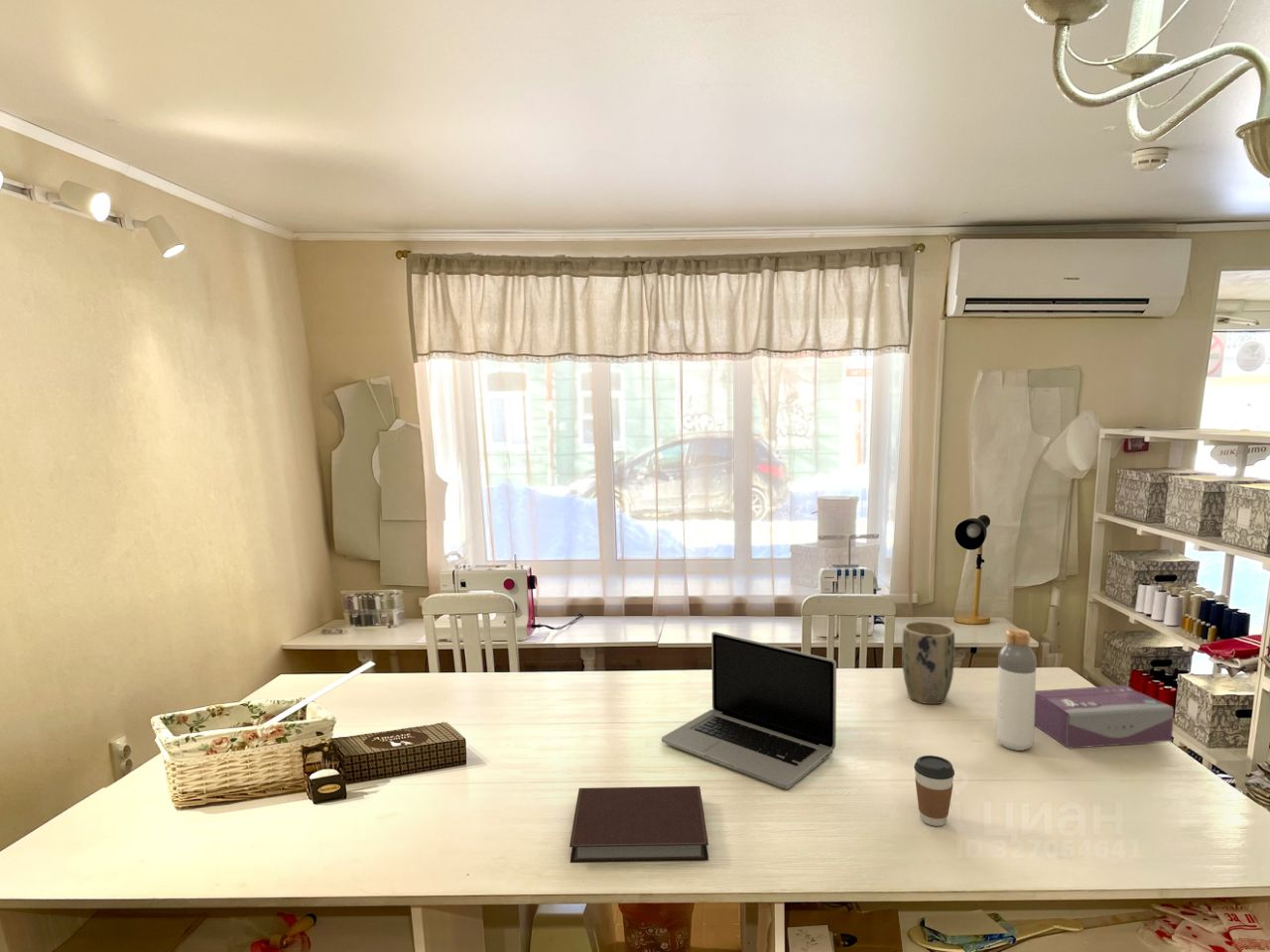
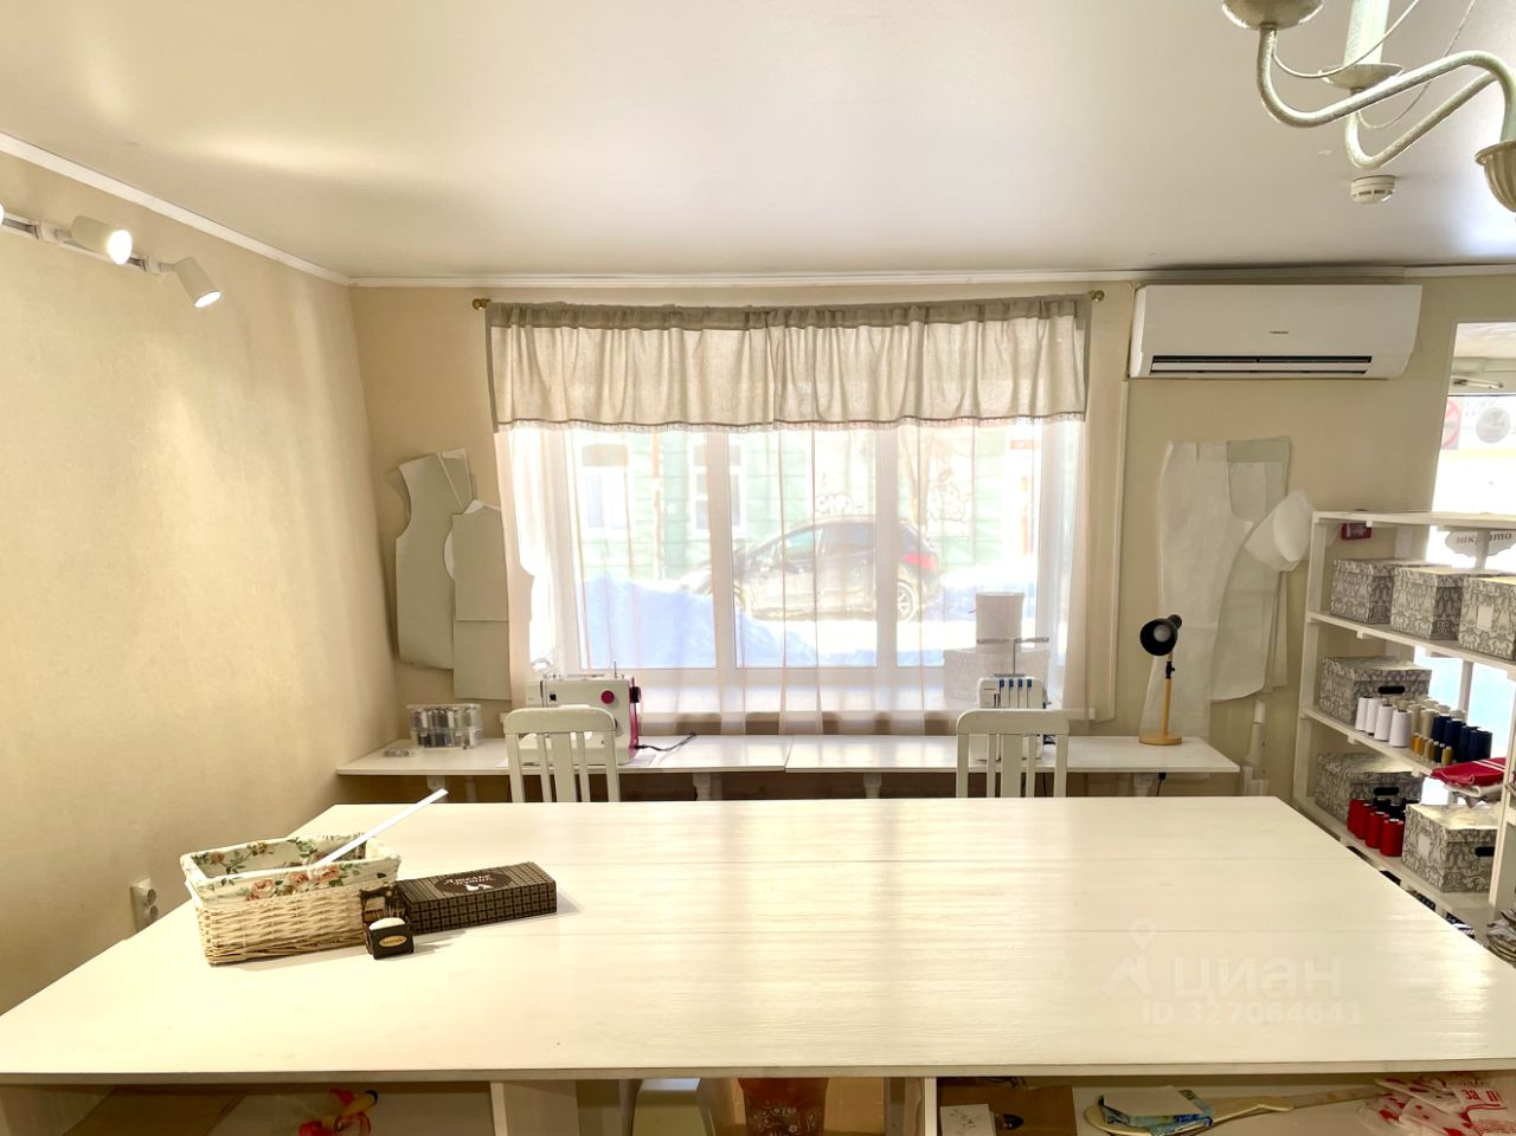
- tissue box (1097, 714)
- plant pot (928, 662)
- bottle (1016, 688)
- coffee cup (934, 790)
- laptop (746, 703)
- notebook (639, 820)
